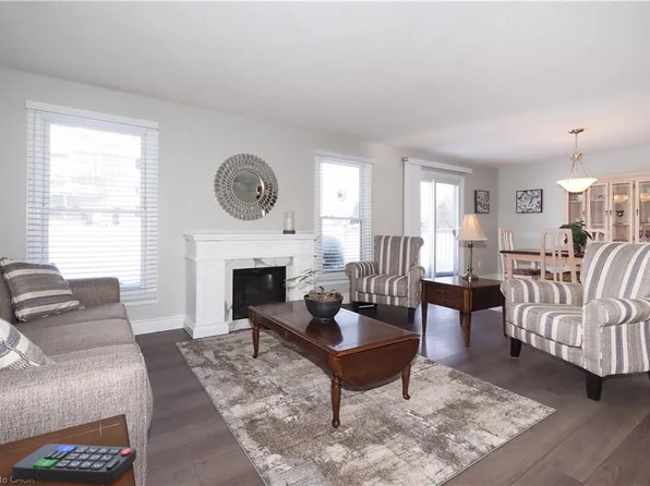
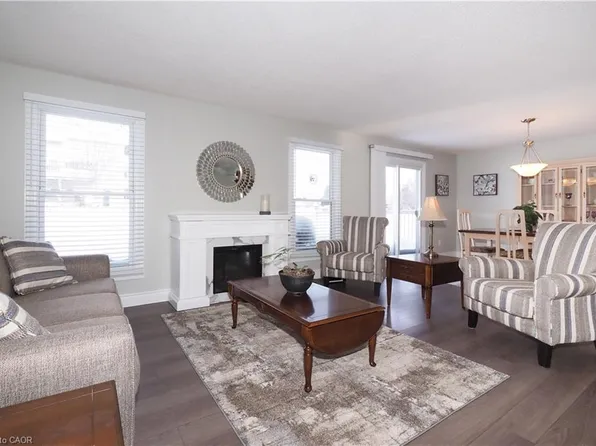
- remote control (76, 461)
